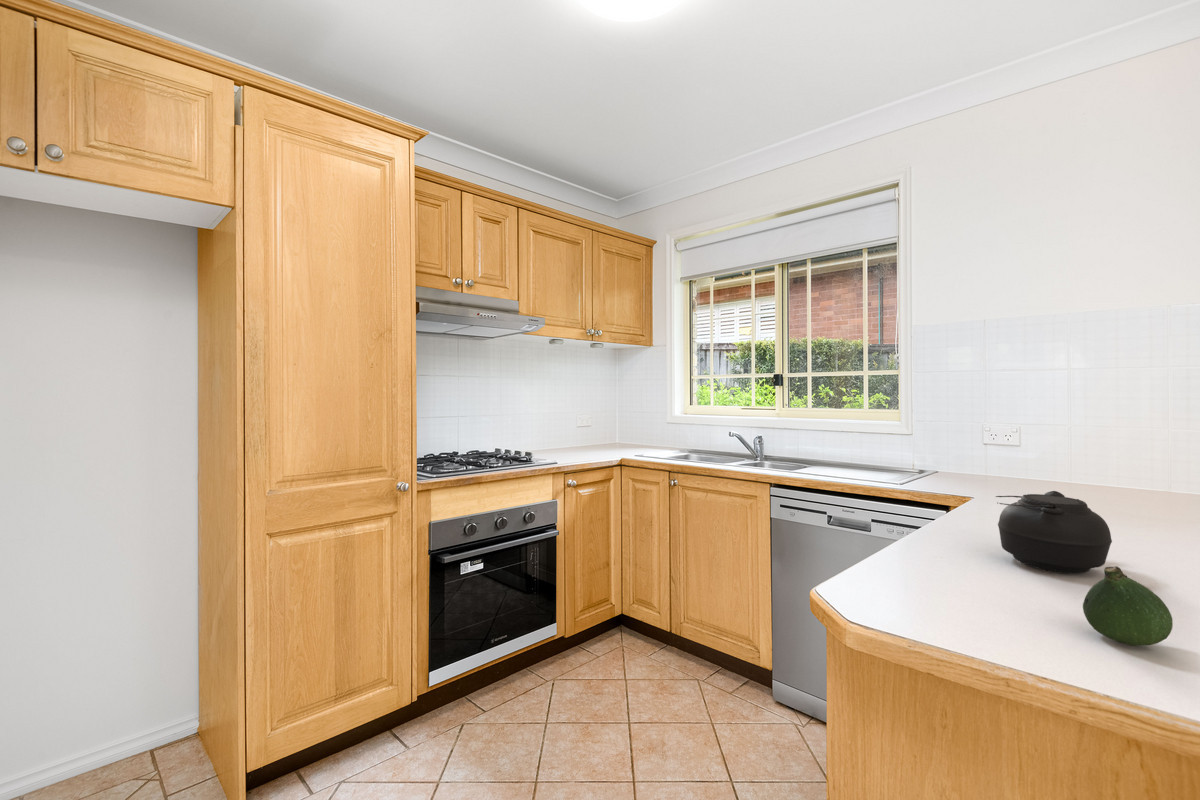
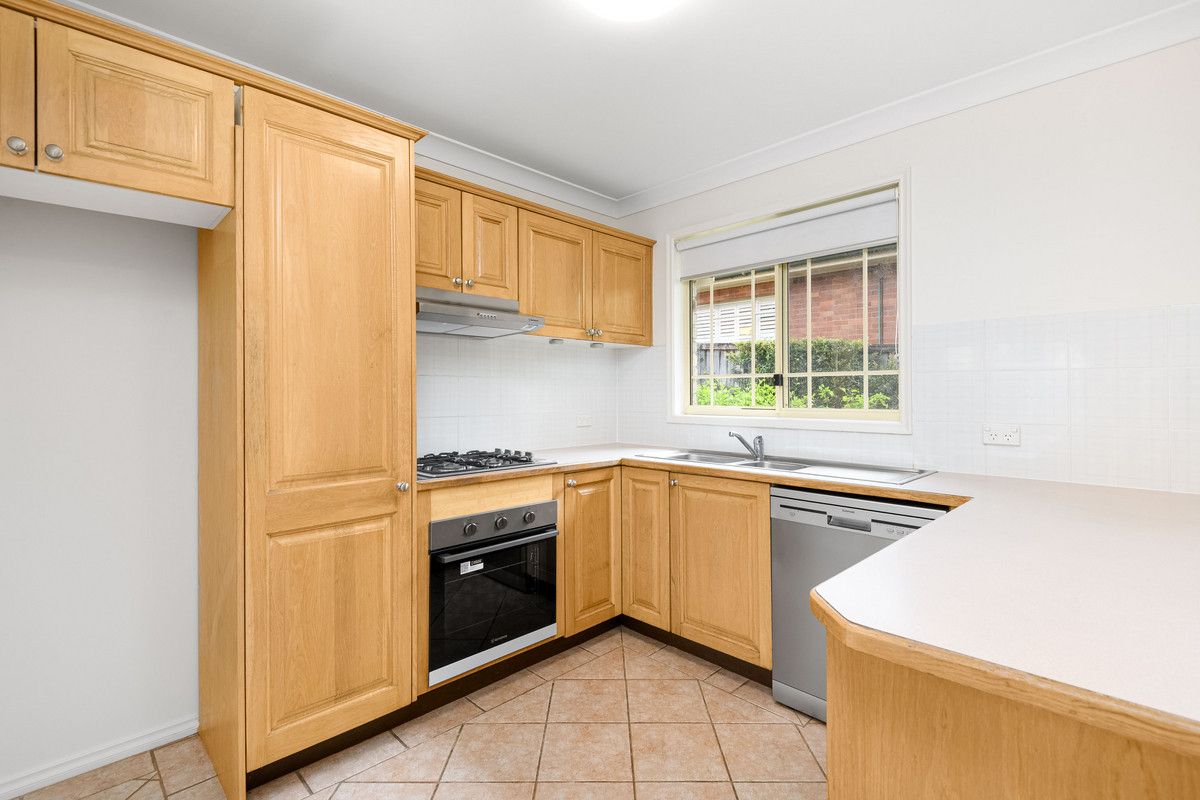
- teapot (1052, 529)
- fruit (1126, 602)
